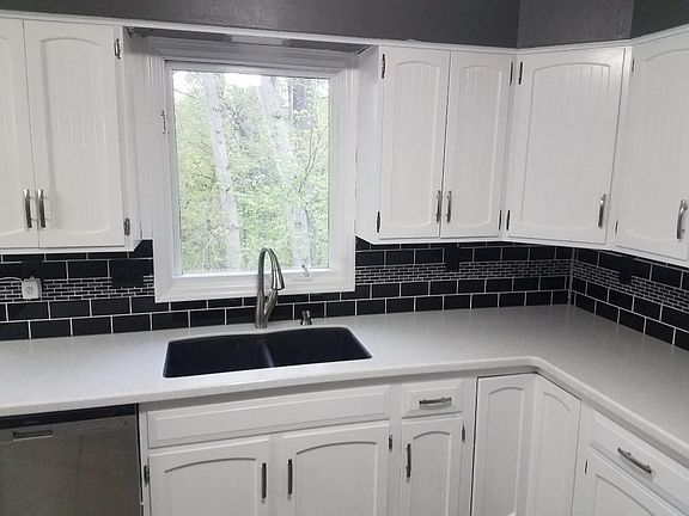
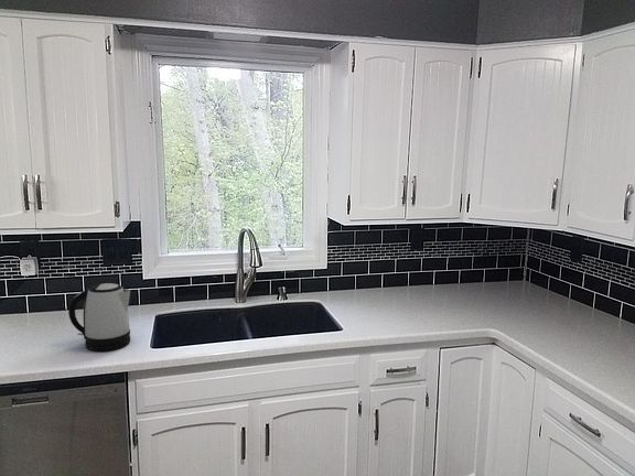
+ kettle (100, 314)
